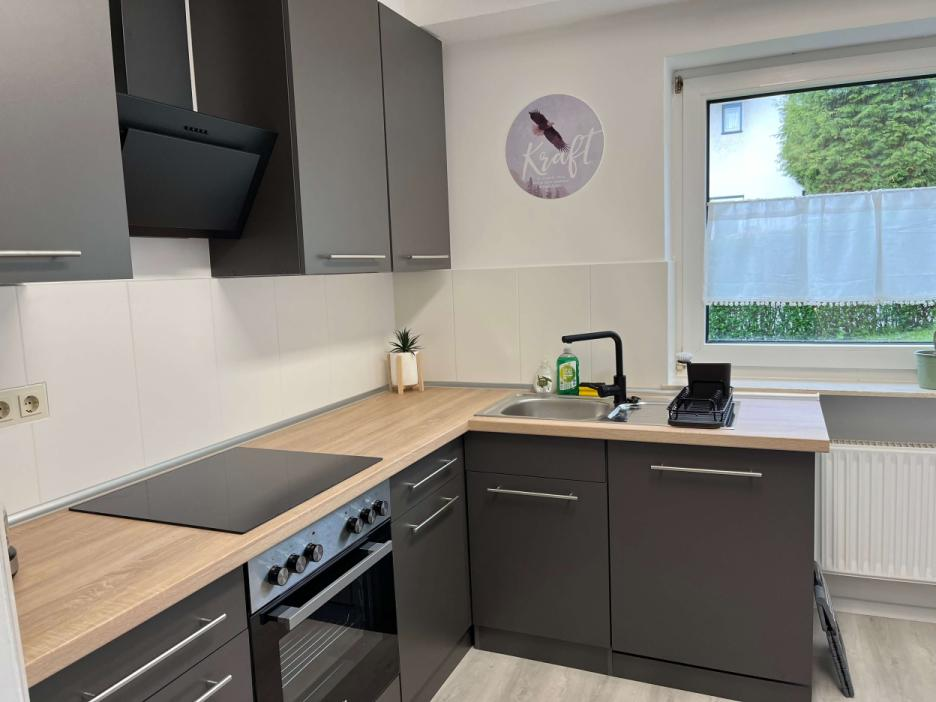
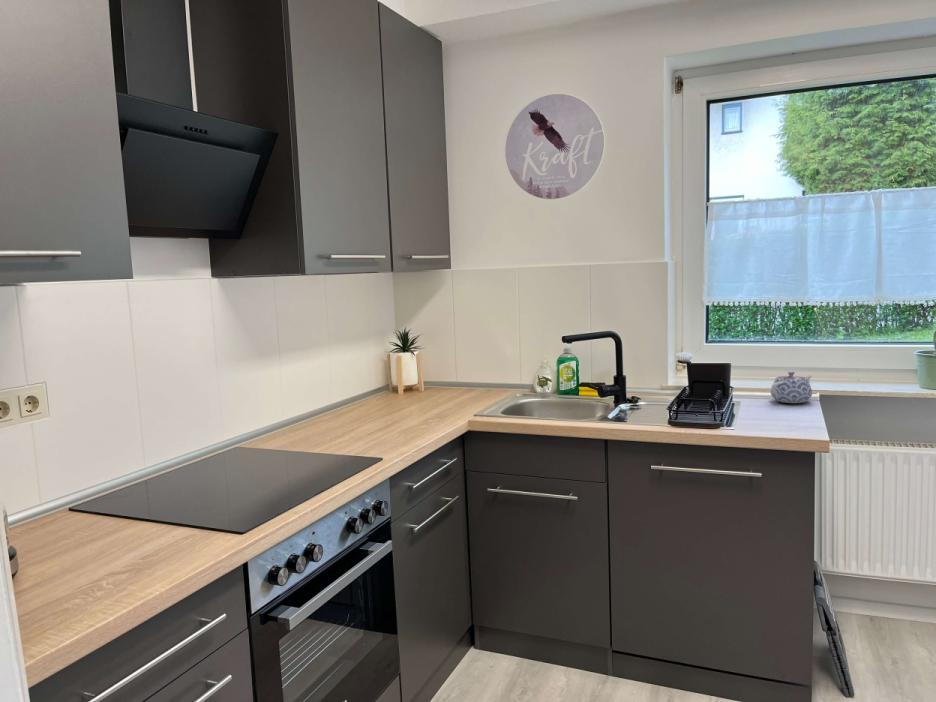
+ teapot (792, 386)
